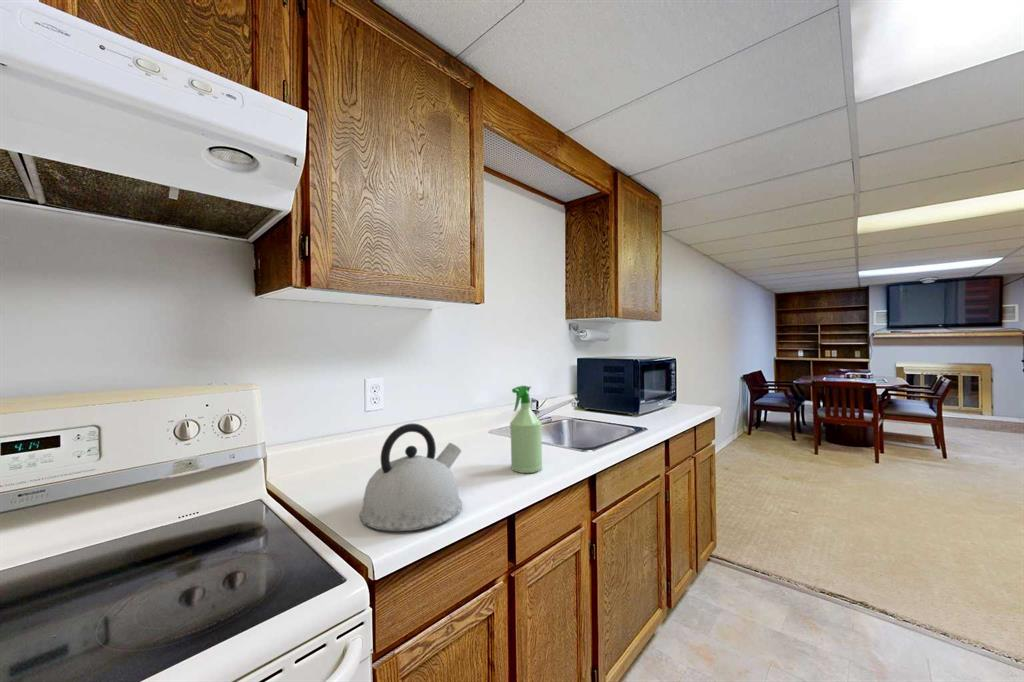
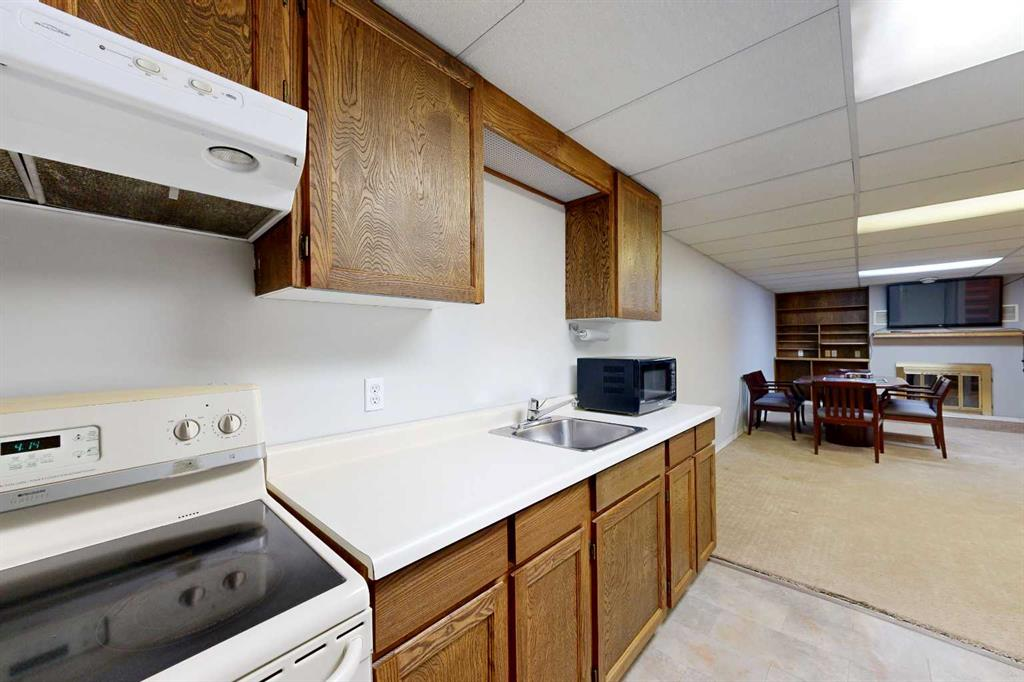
- spray bottle (525, 426)
- kettle (415, 465)
